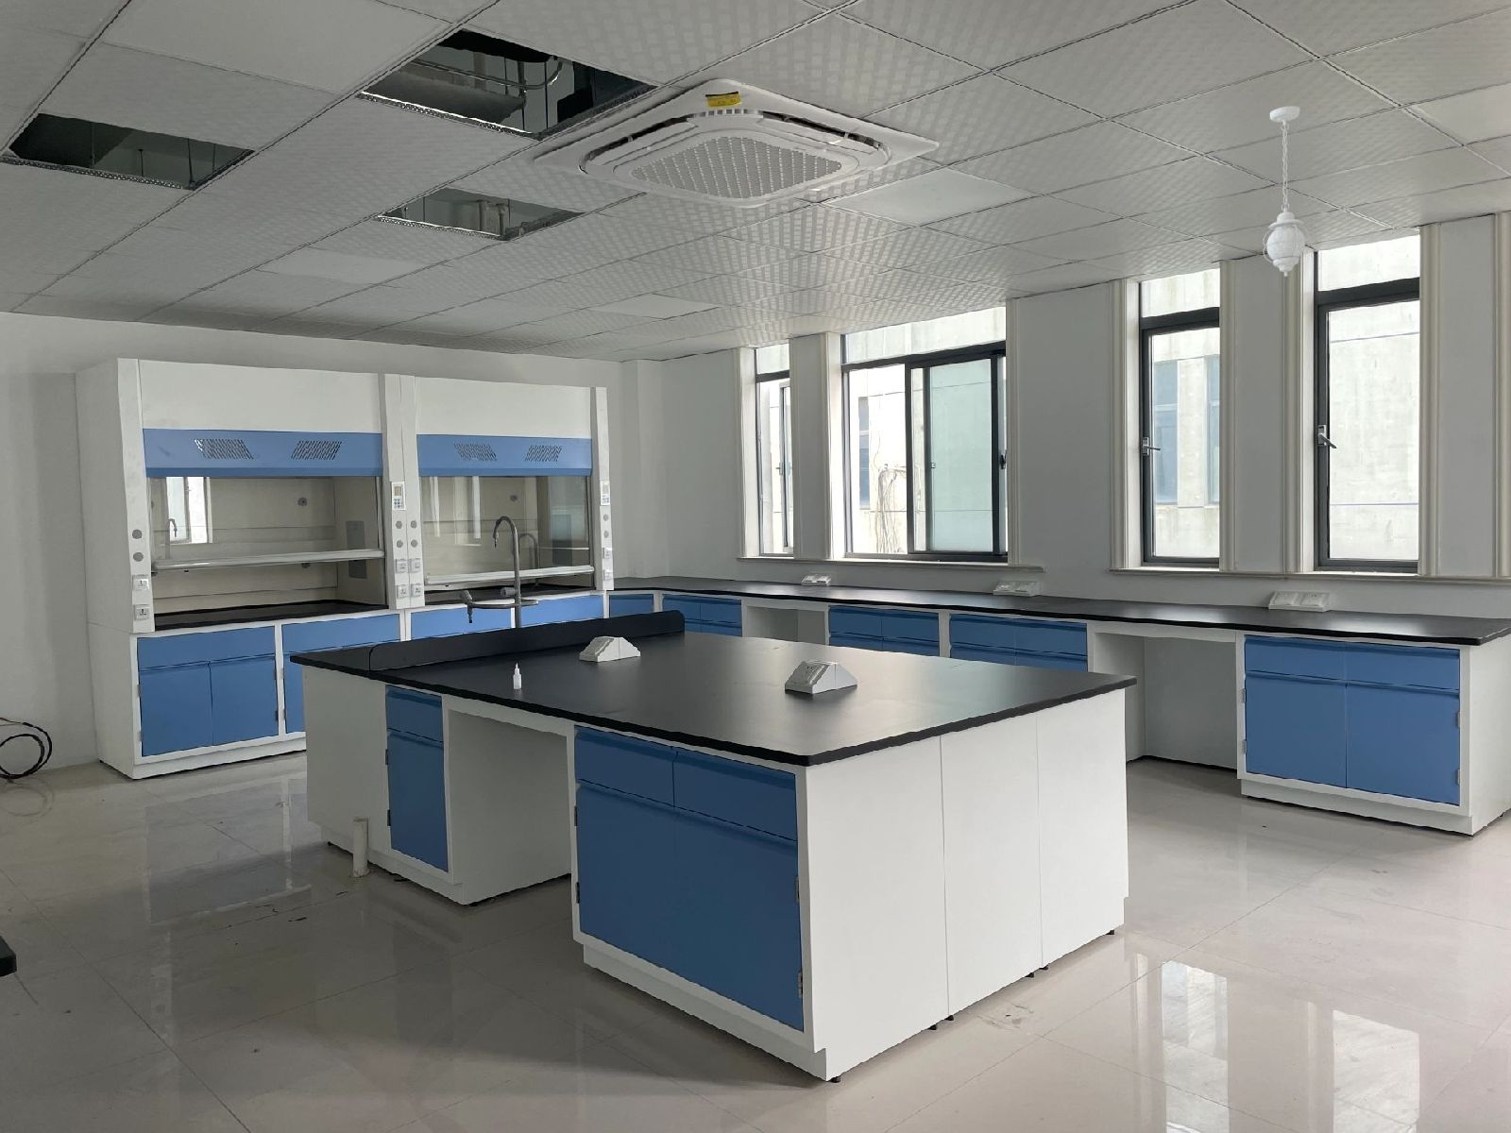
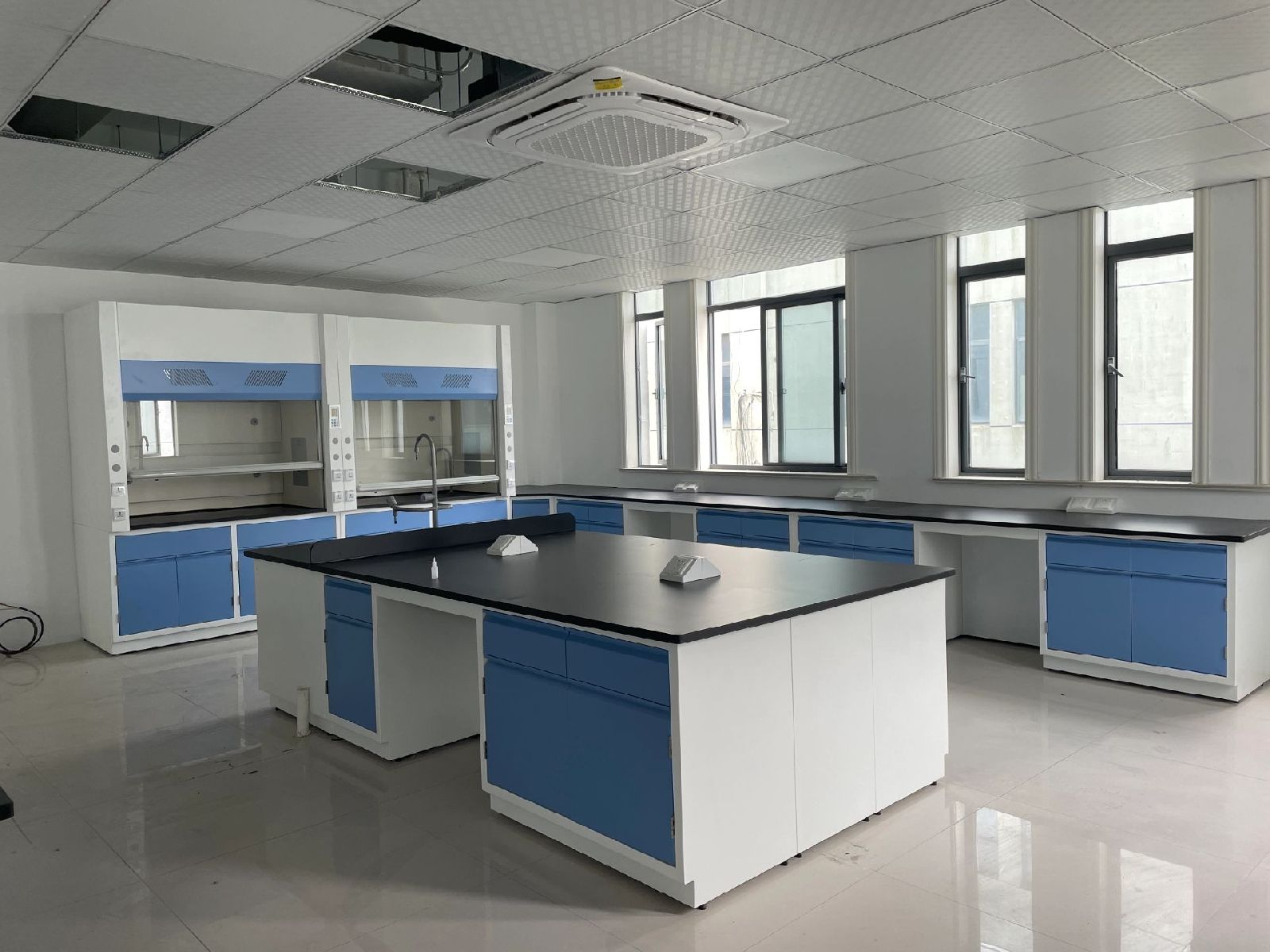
- pendant light (1285, 194)
